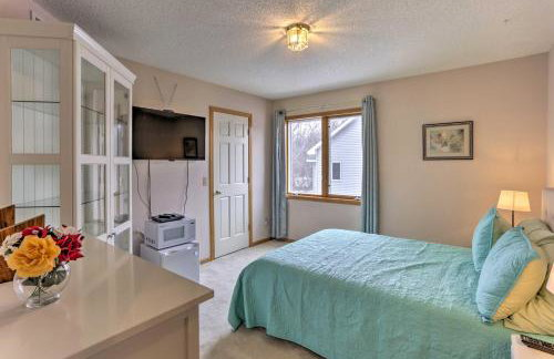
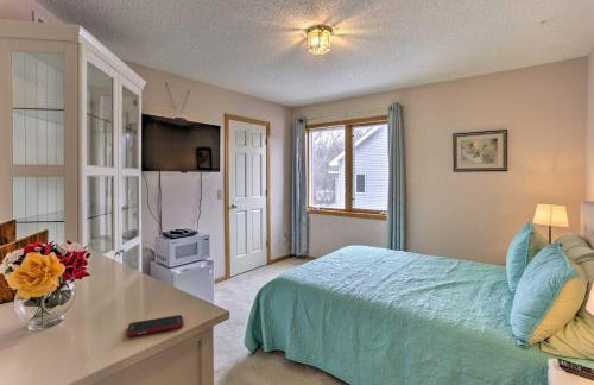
+ cell phone (156, 324)
